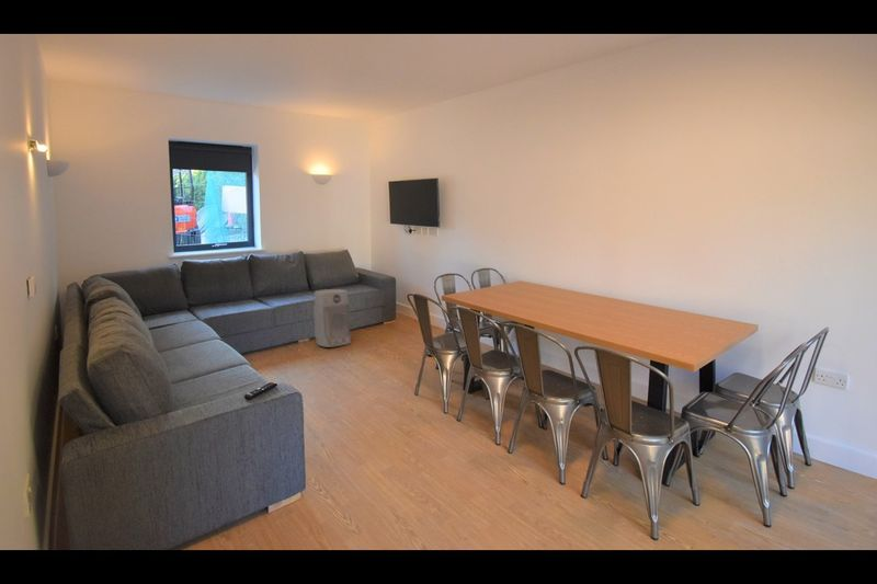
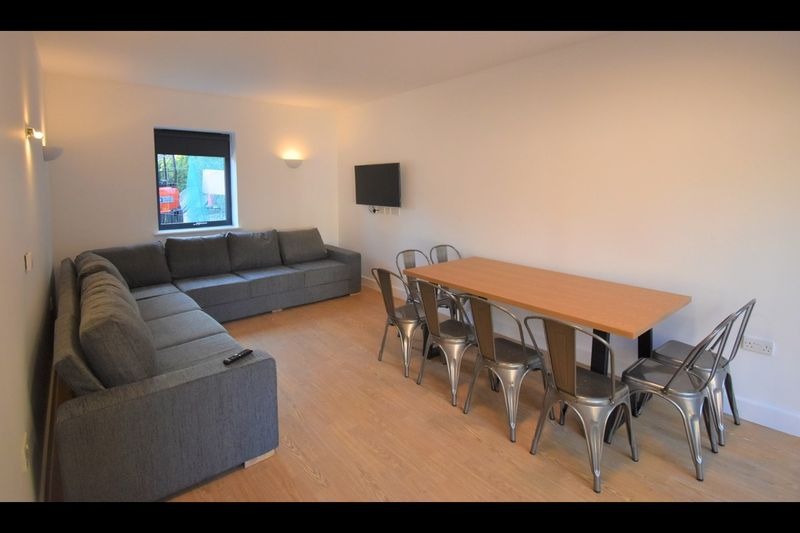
- air purifier (331, 317)
